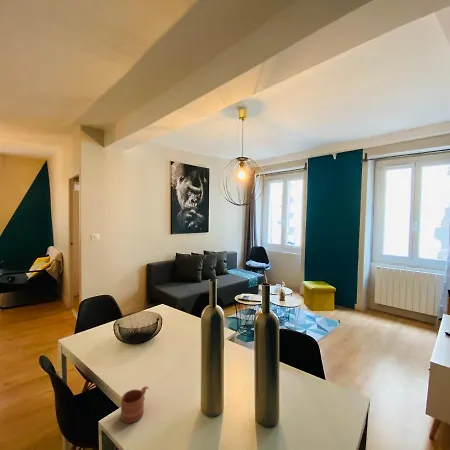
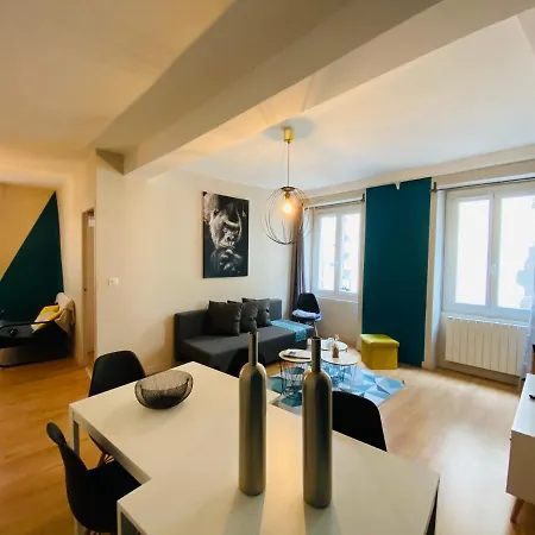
- mug (137, 401)
